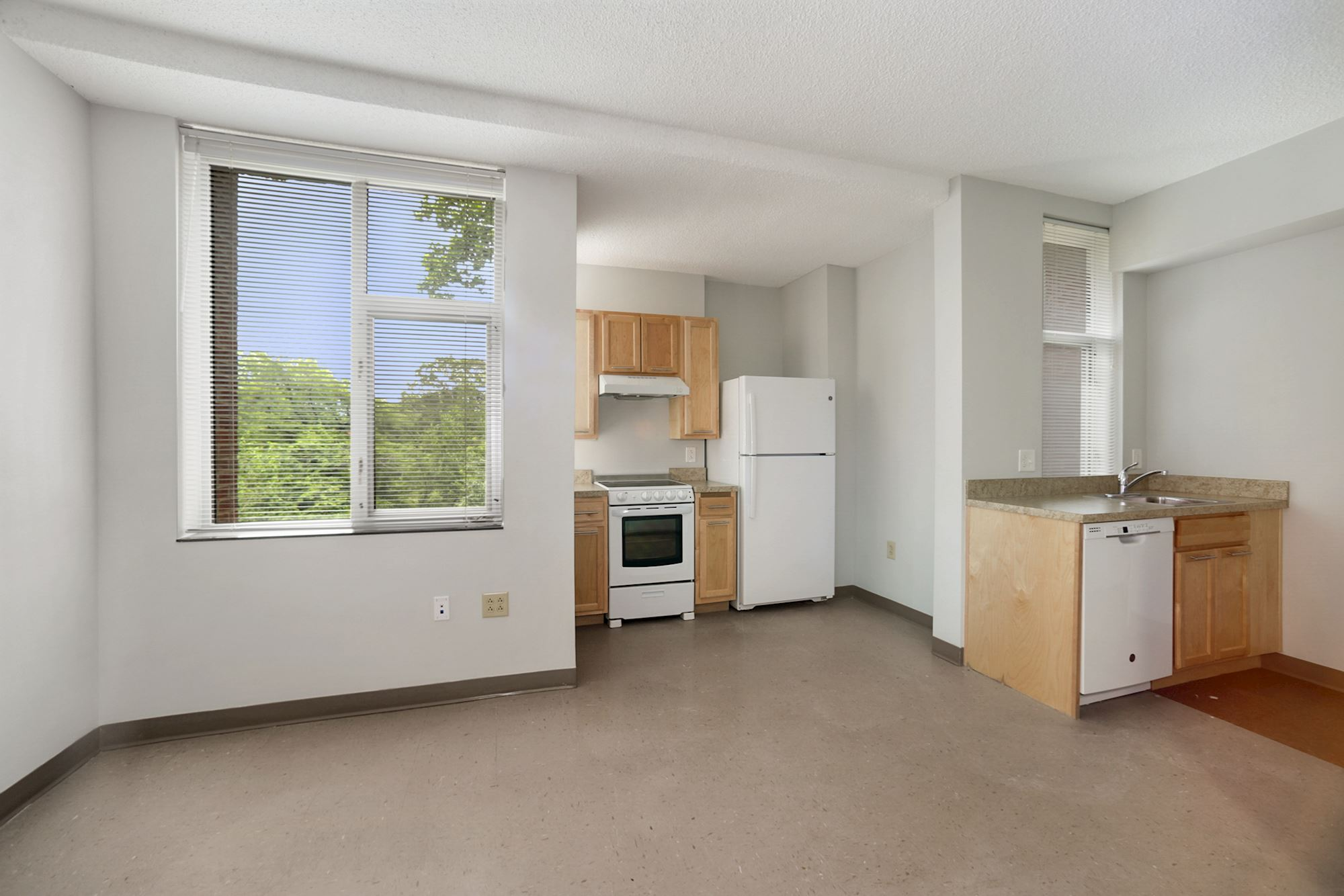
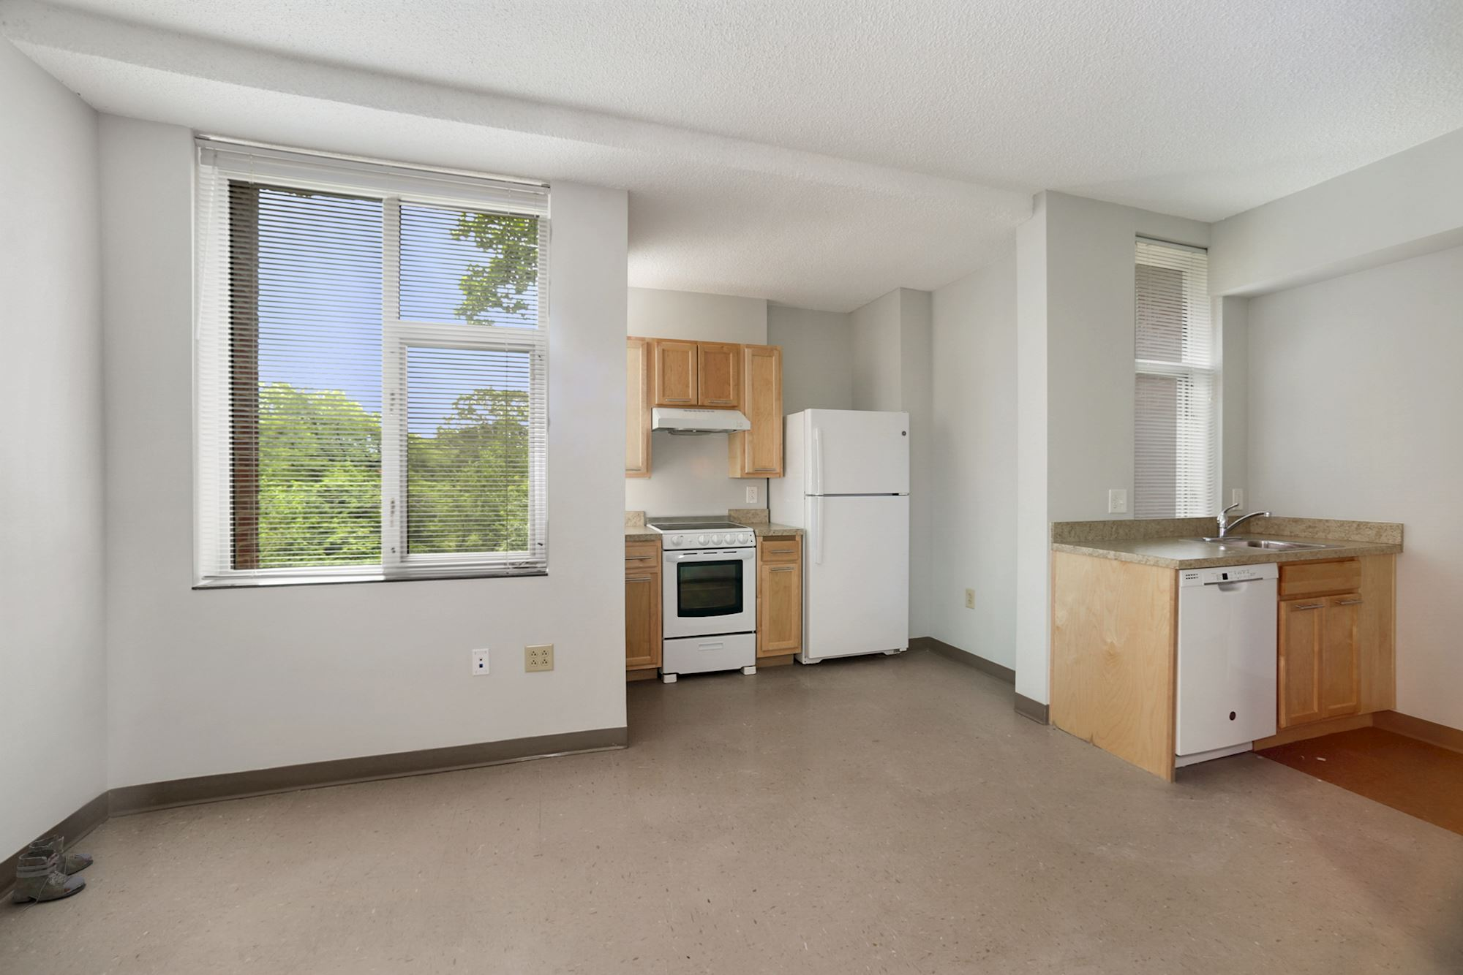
+ boots (54, 864)
